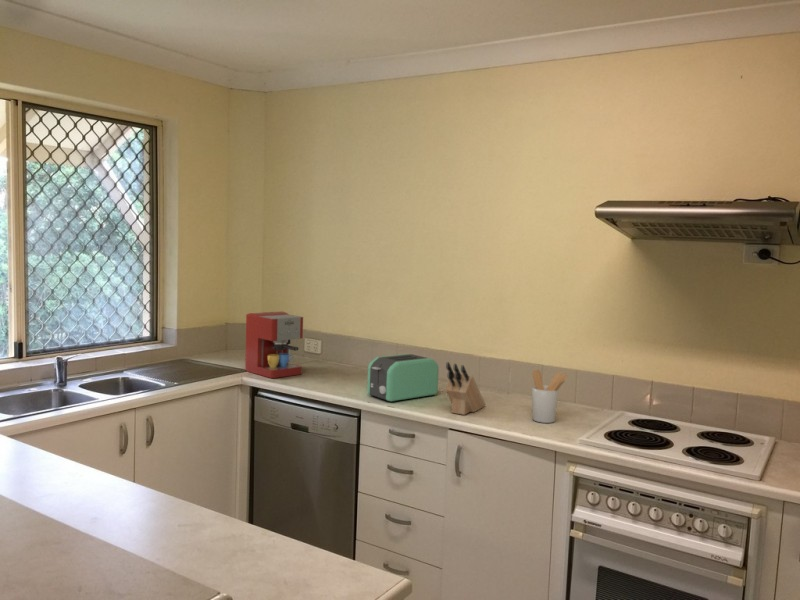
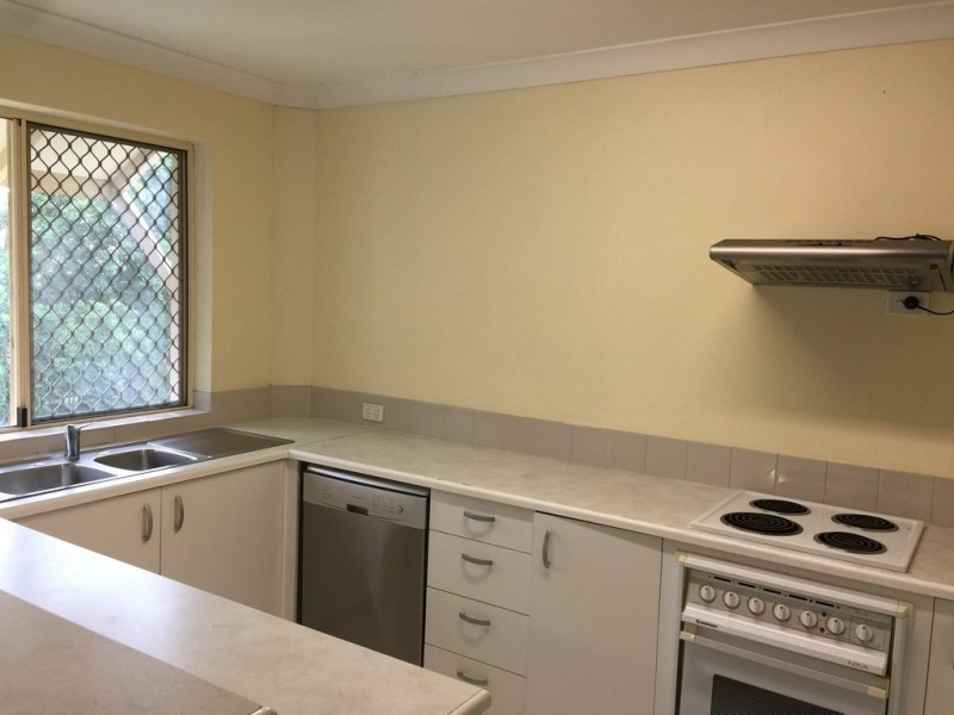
- utensil holder (549, 395)
- knife block (464, 385)
- toaster (403, 376)
- coffee maker (274, 343)
